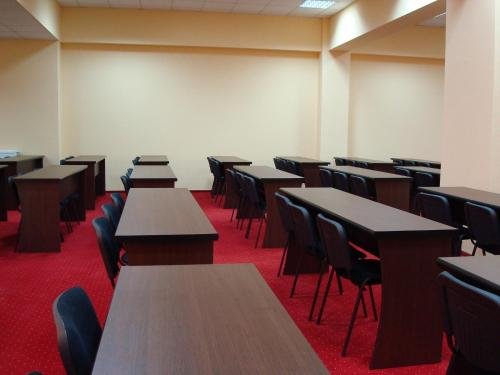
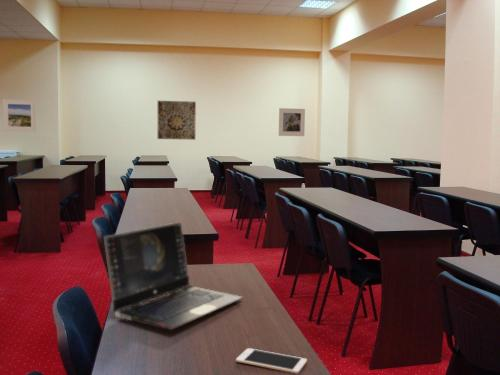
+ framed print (19, 115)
+ cell phone (271, 360)
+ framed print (291, 122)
+ wall art (176, 120)
+ laptop computer (176, 270)
